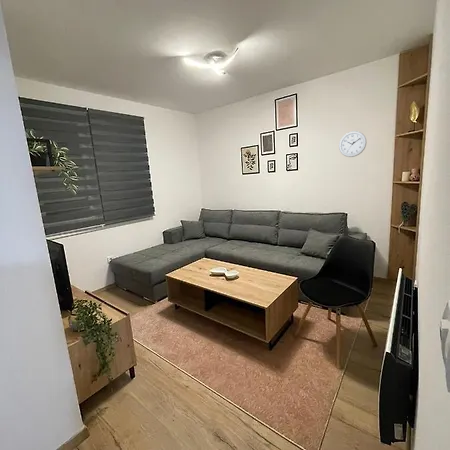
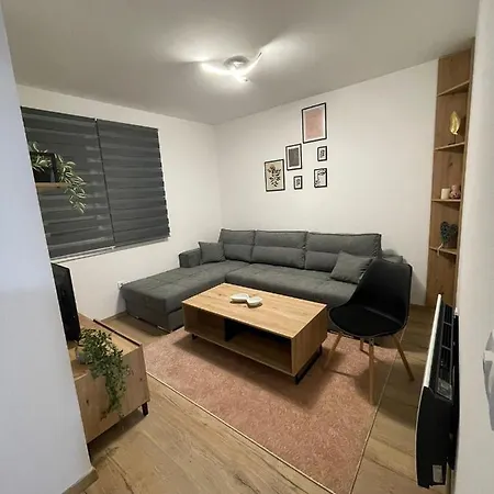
- wall clock (352, 144)
